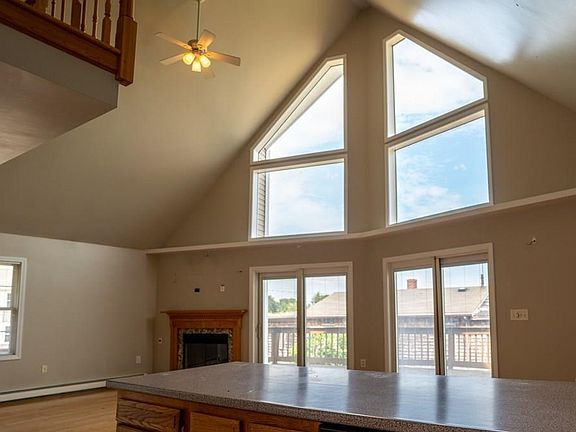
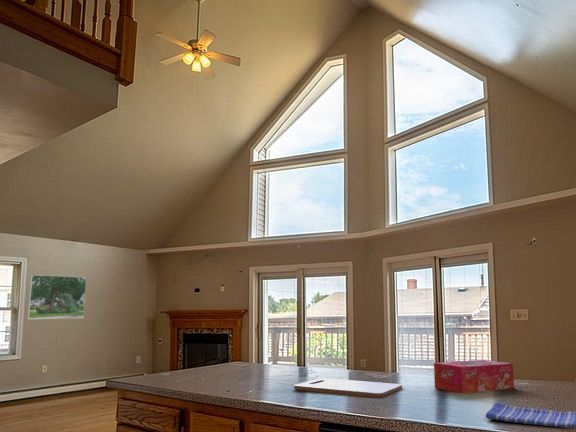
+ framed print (58, 297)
+ dish towel (532, 414)
+ tissue box (473, 375)
+ cutting board (348, 386)
